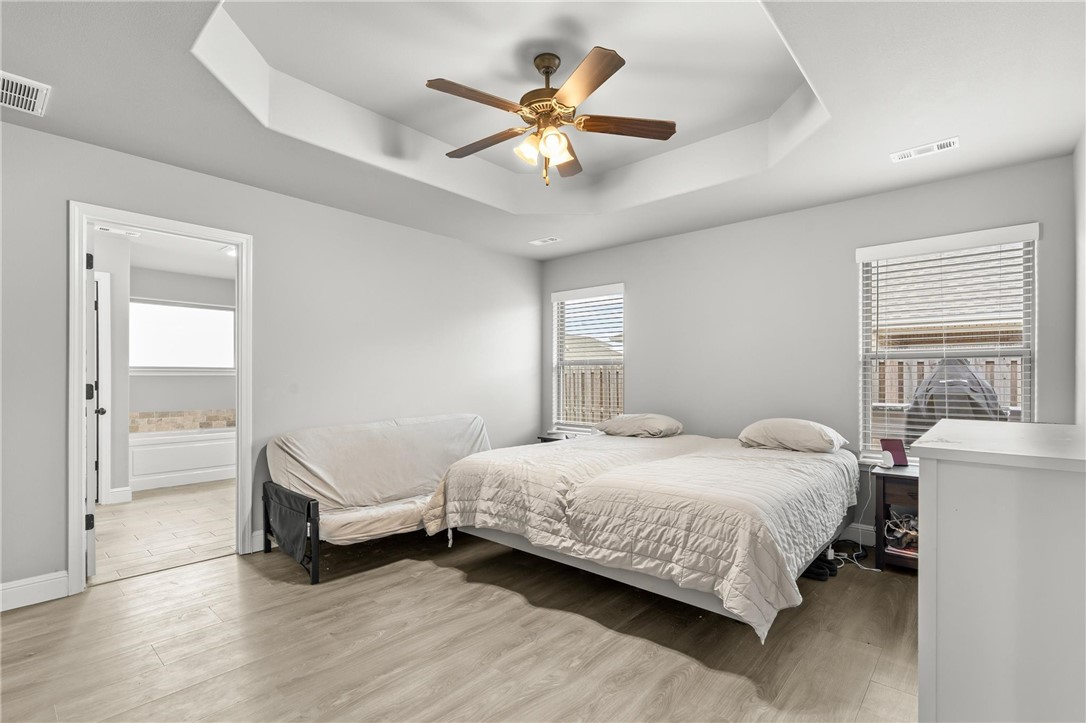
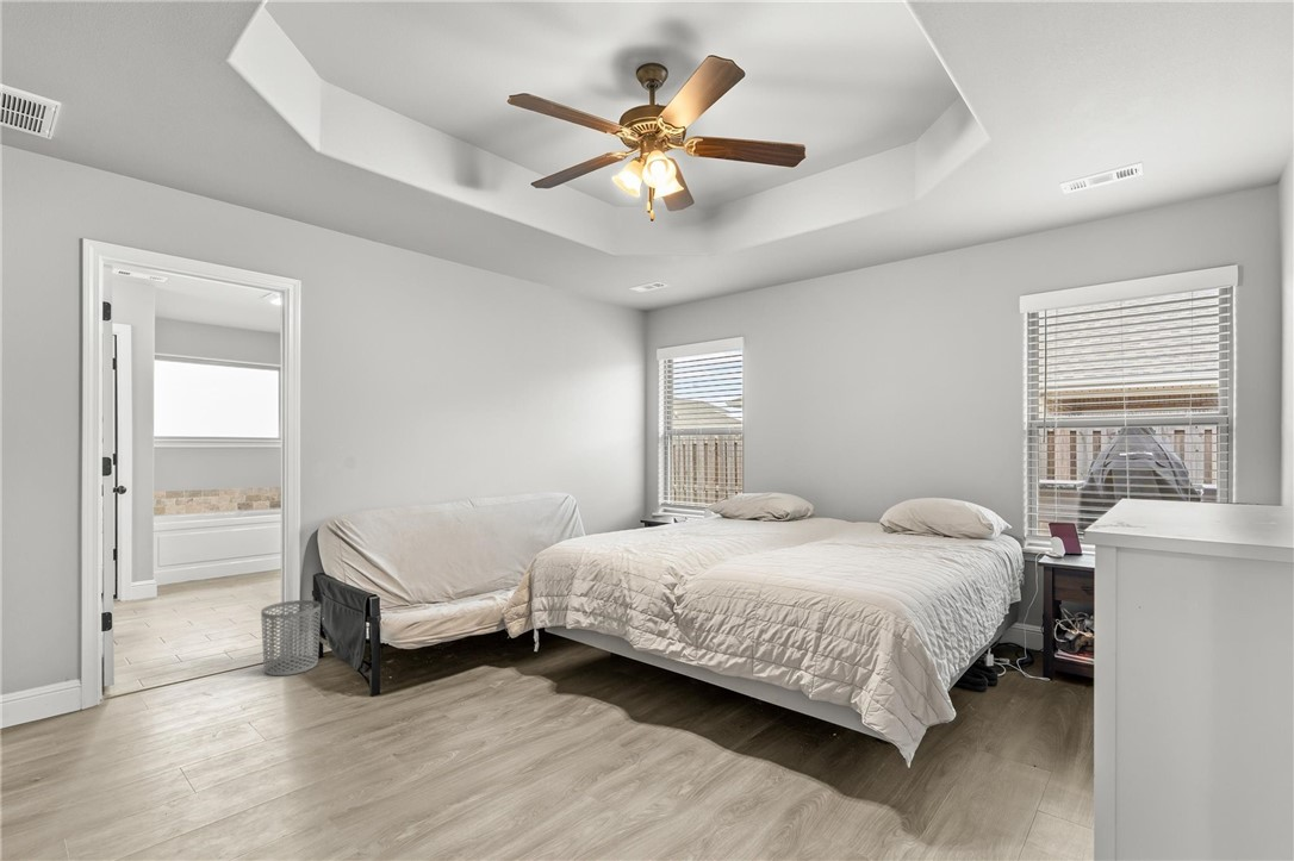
+ waste bin (291, 637)
